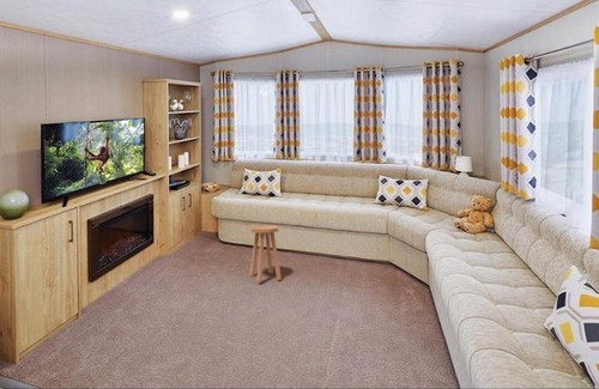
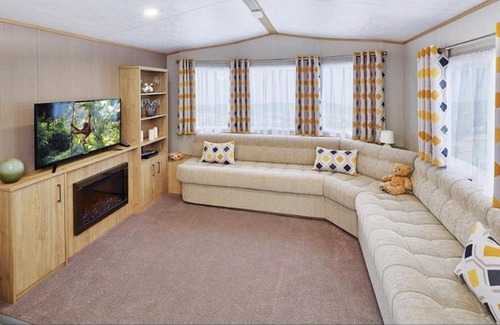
- stool (262, 253)
